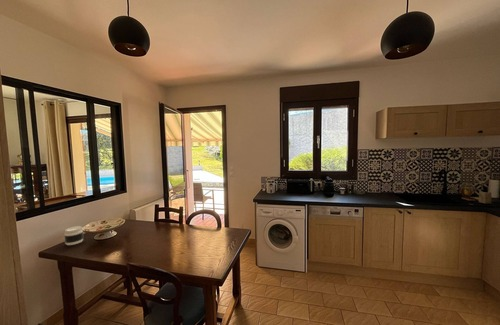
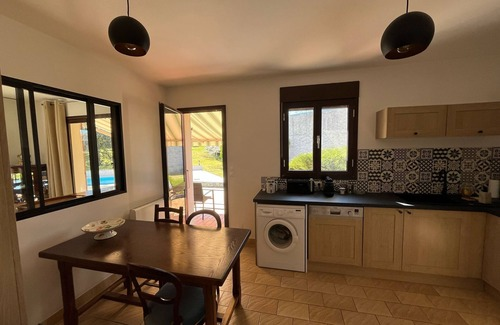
- jar (73, 235)
